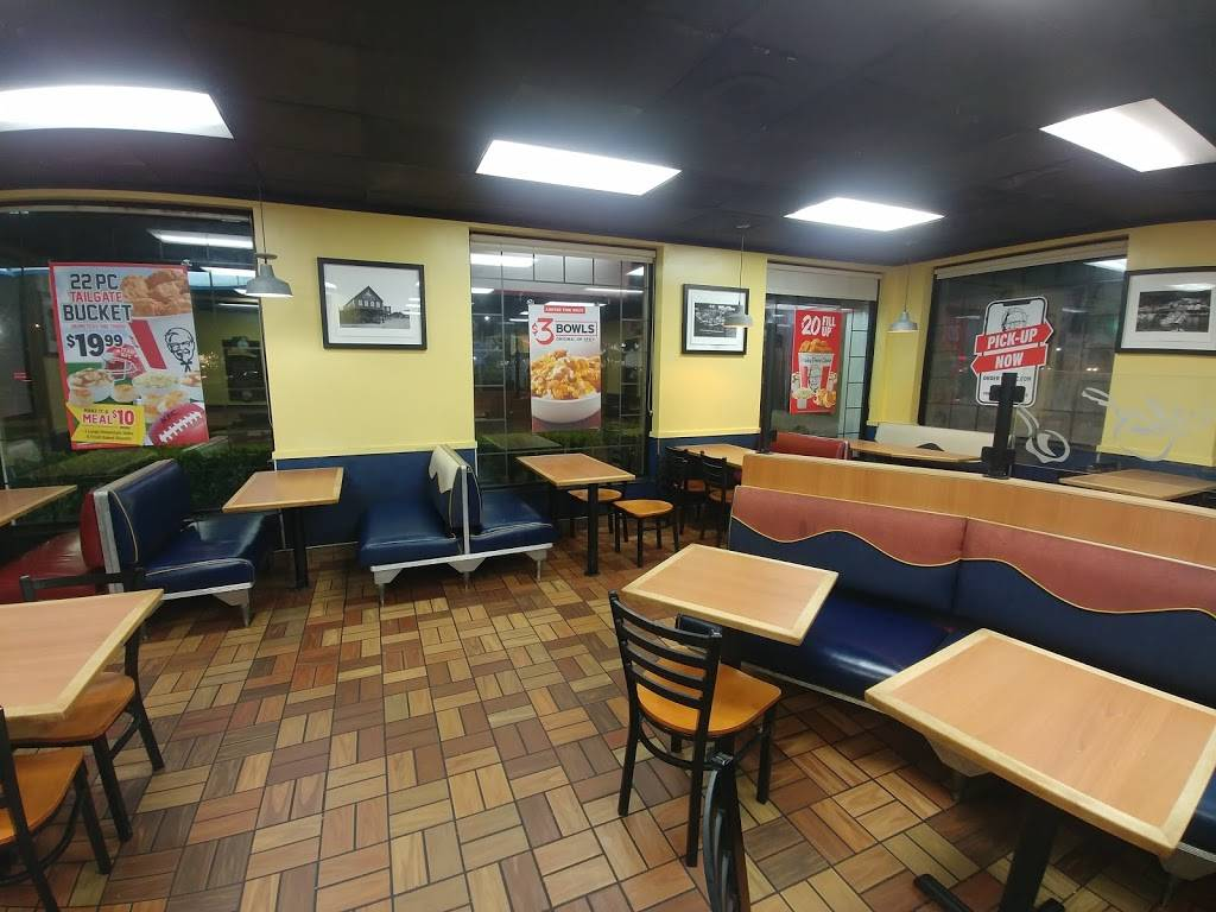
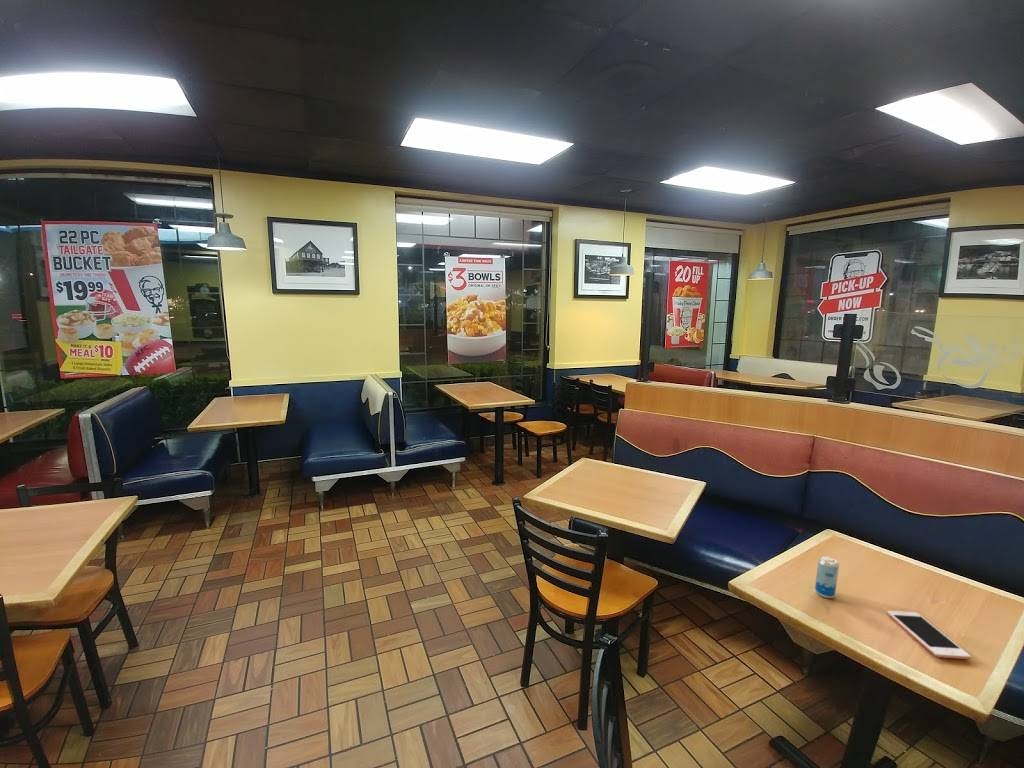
+ beverage can (826, 576)
+ cell phone (925, 633)
